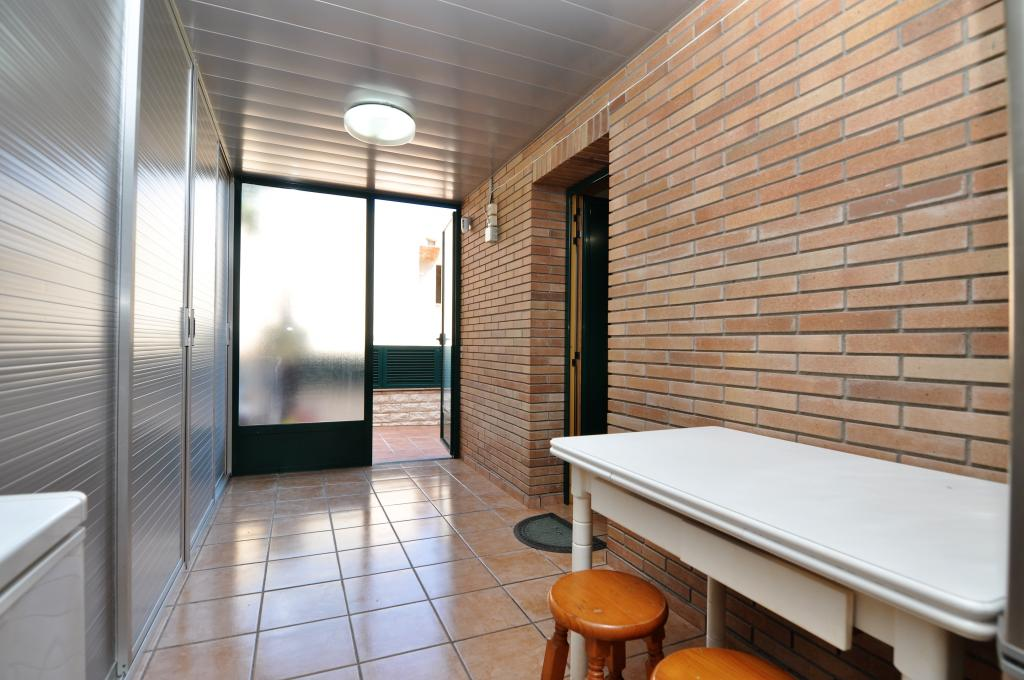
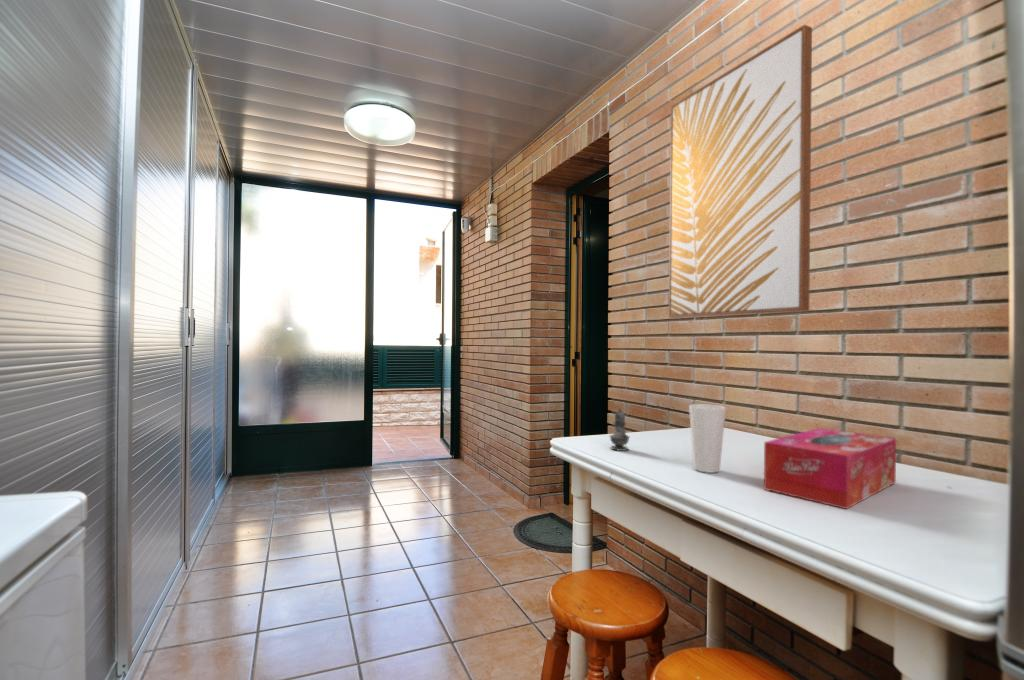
+ tissue box (831, 462)
+ salt shaker (619, 428)
+ wall art (730, 193)
+ cup (706, 437)
